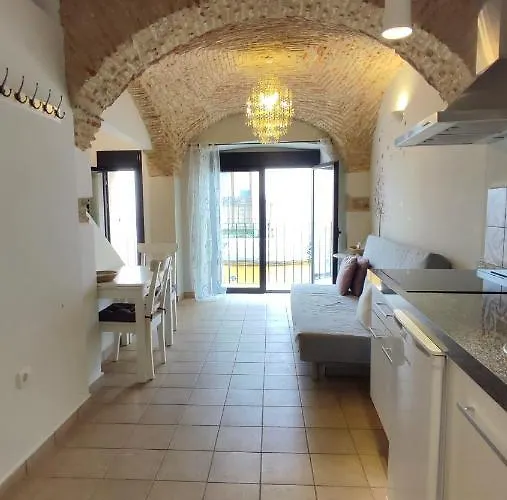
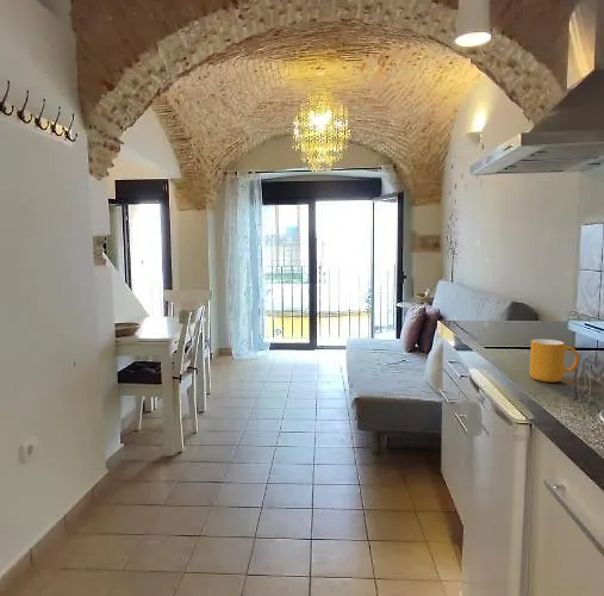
+ mug (554, 360)
